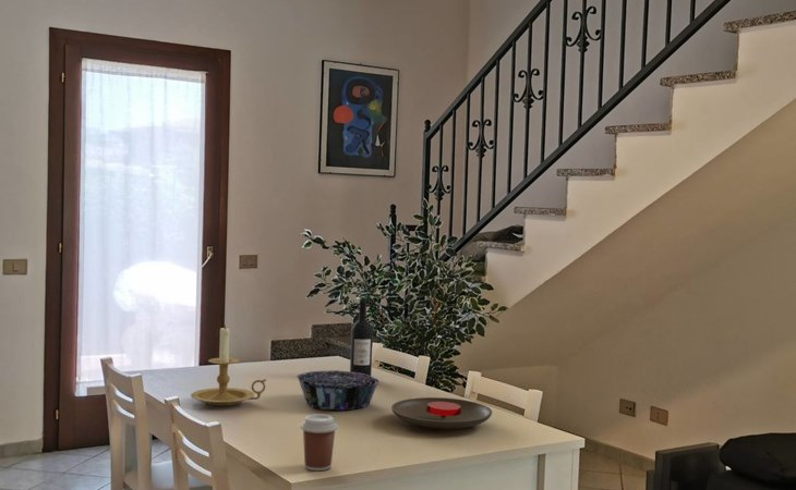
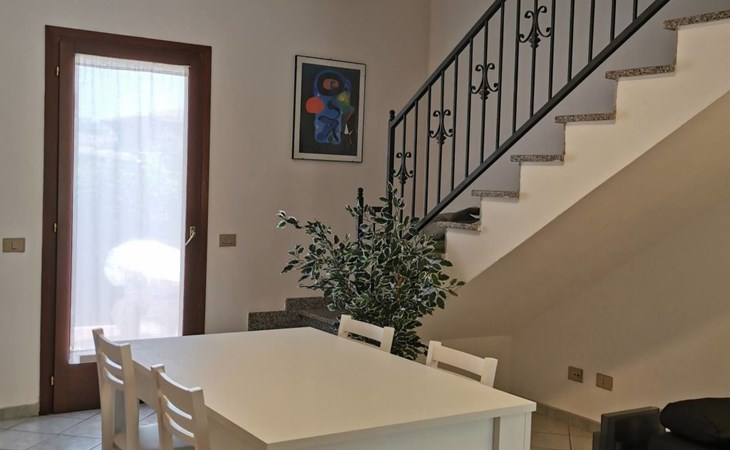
- plate (441, 414)
- wine bottle (361, 339)
- coffee cup (318, 442)
- candle holder (224, 364)
- decorative bowl (335, 390)
